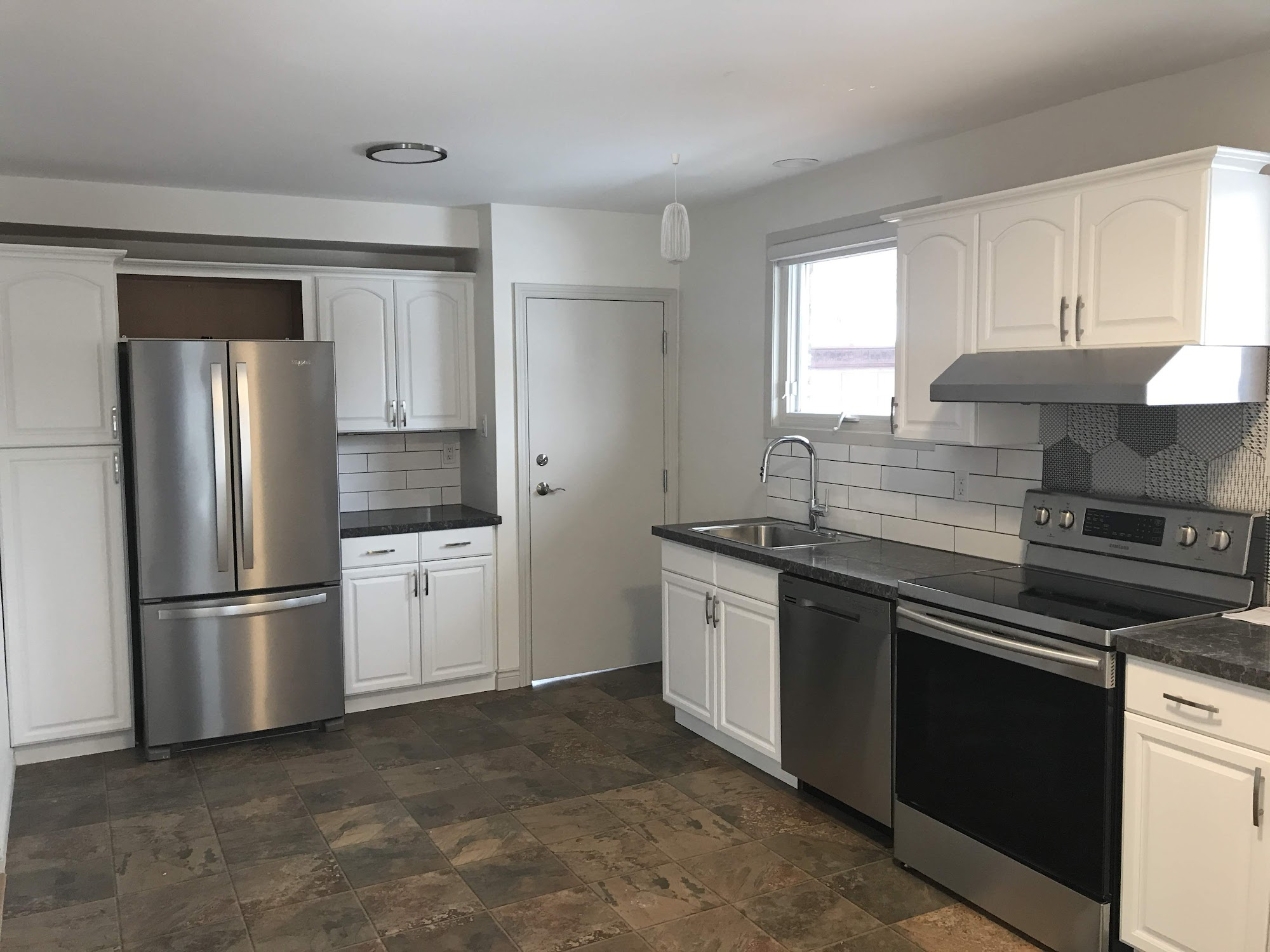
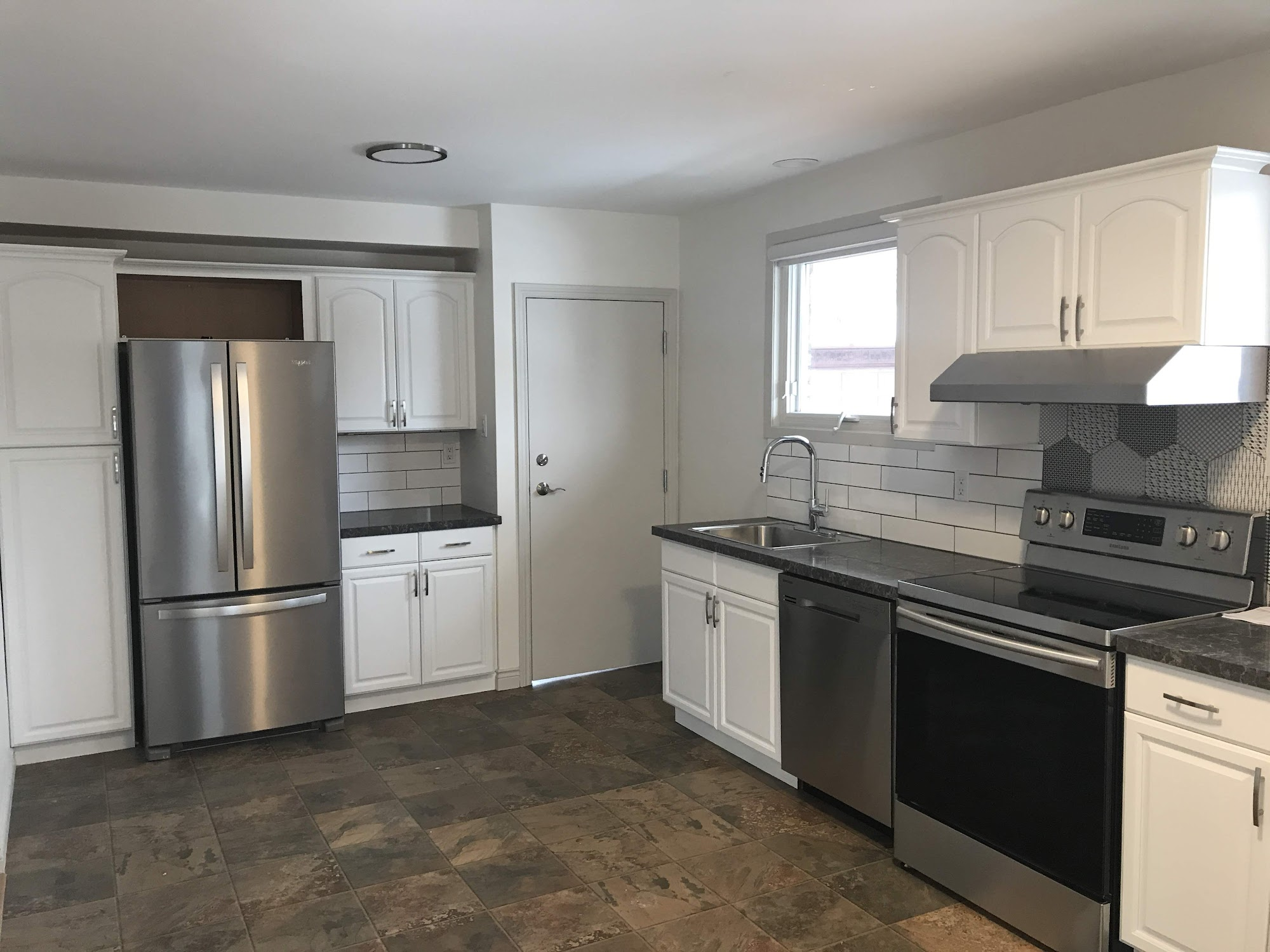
- pendant light (675, 209)
